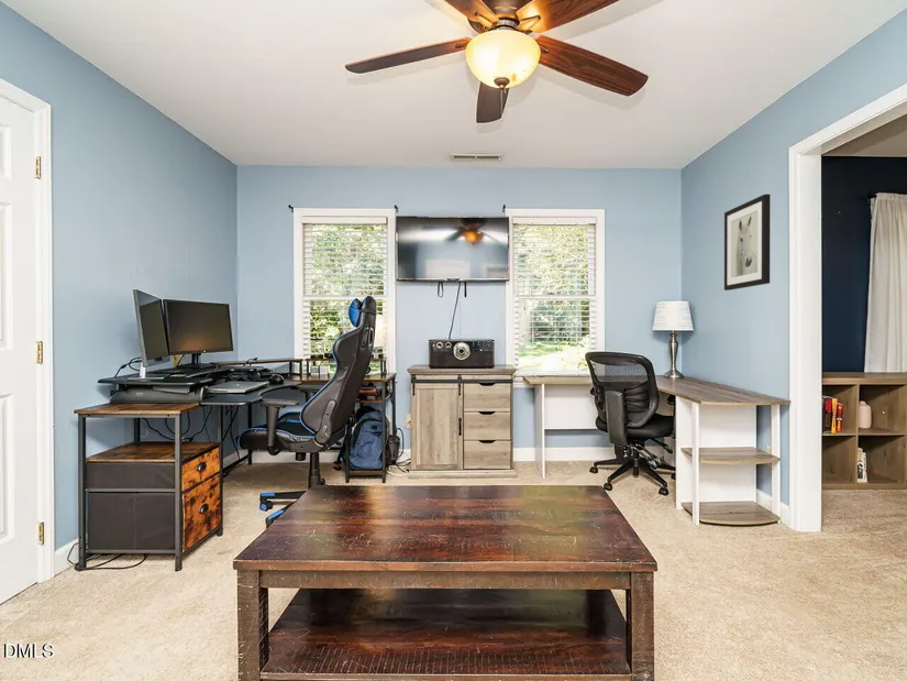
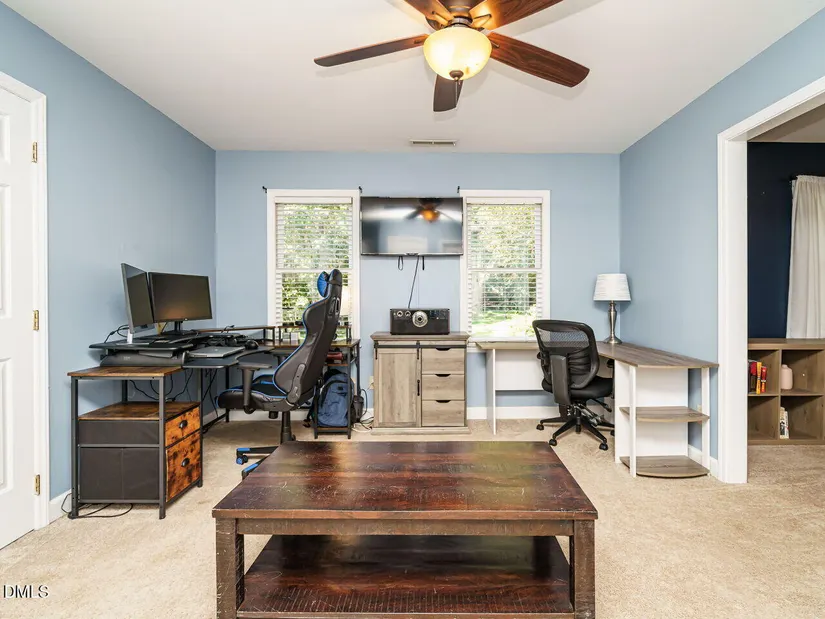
- wall art (745, 245)
